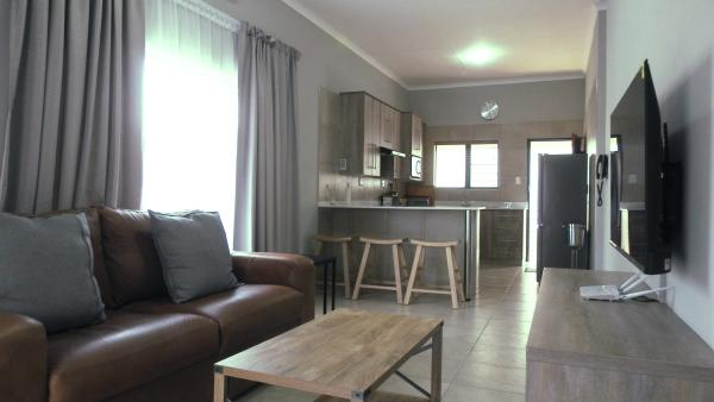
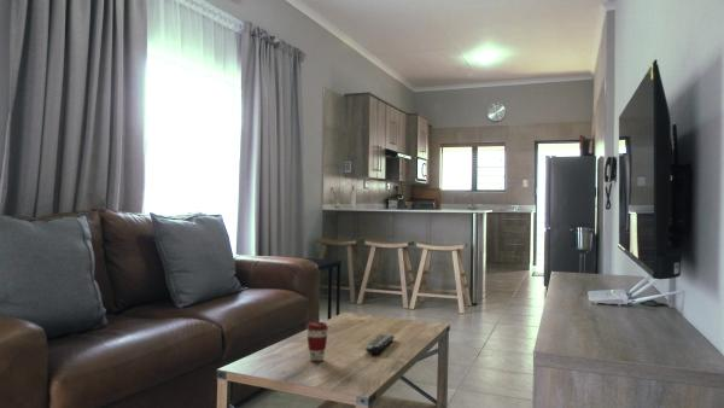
+ coffee cup (316, 340)
+ remote control (380, 343)
